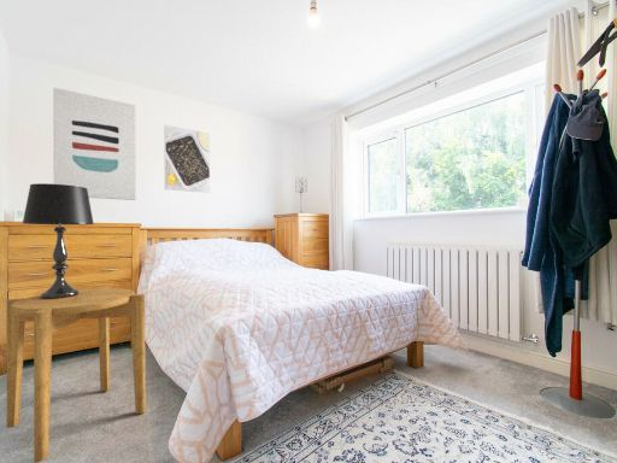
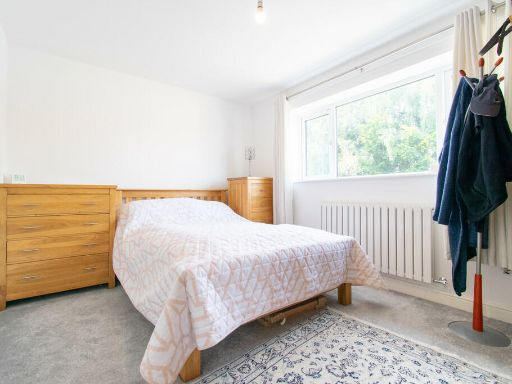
- wall art (96, 147)
- table lamp (59, 241)
- side table (100, 357)
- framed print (188, 159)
